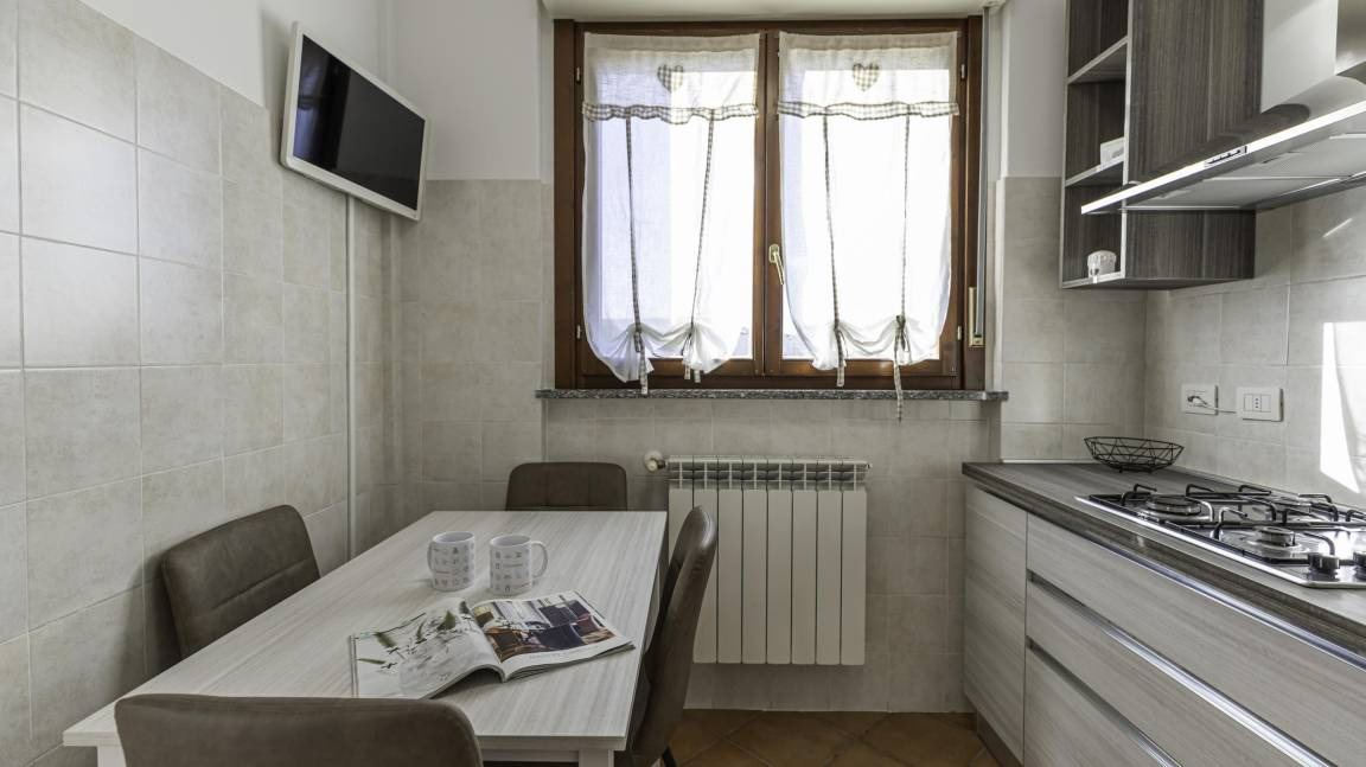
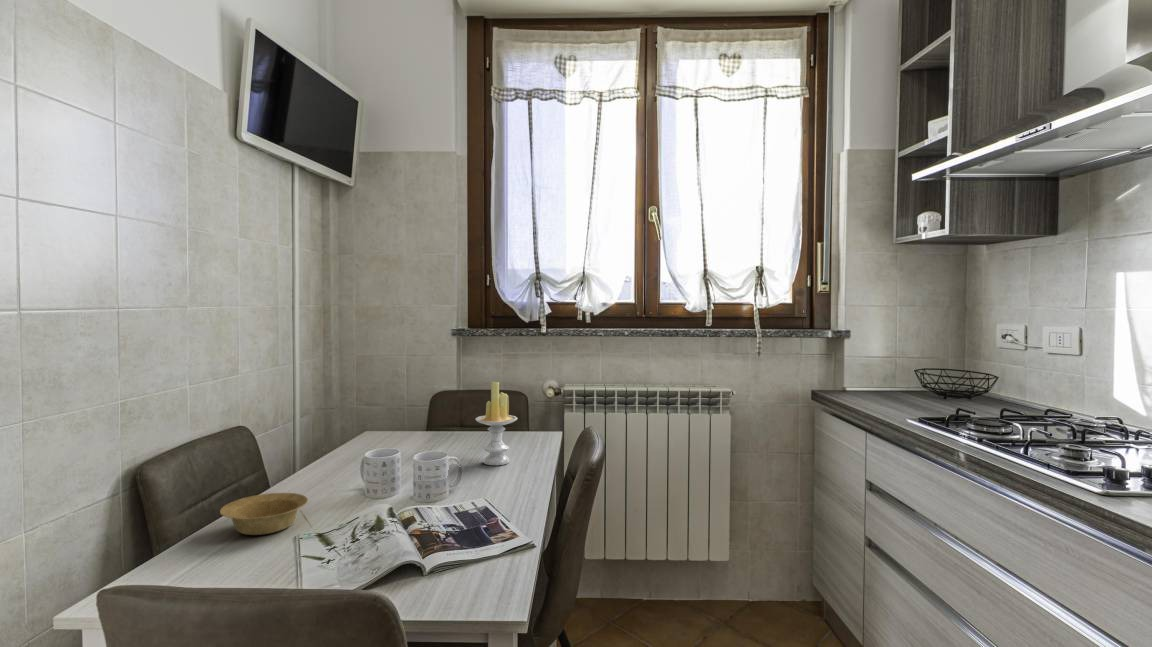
+ candle (496, 421)
+ bowl (265, 515)
